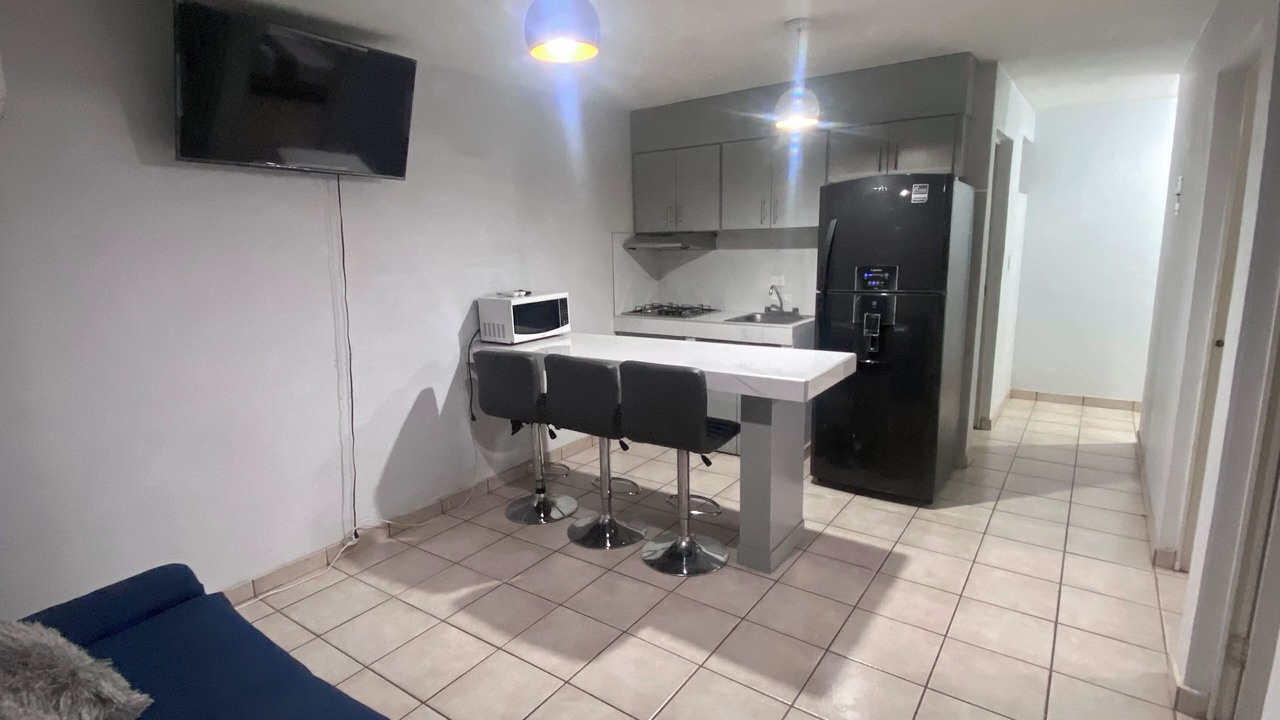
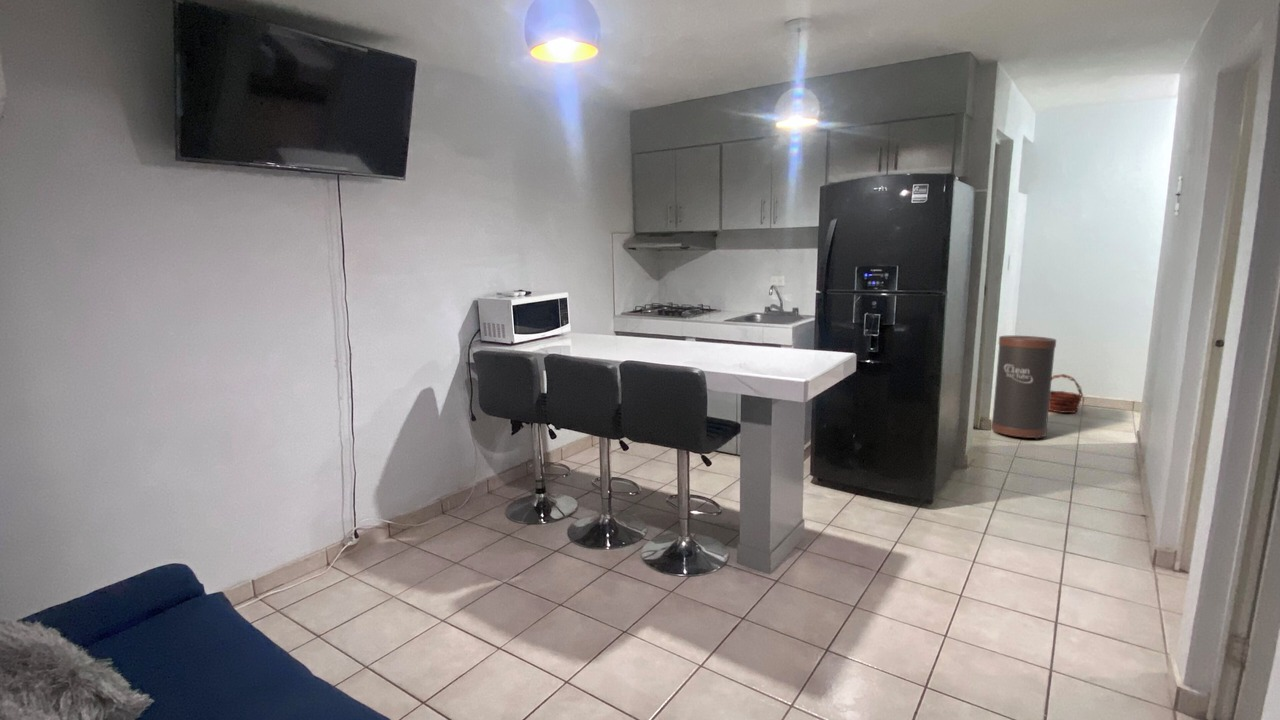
+ basket (1061, 392)
+ trash can (1022, 386)
